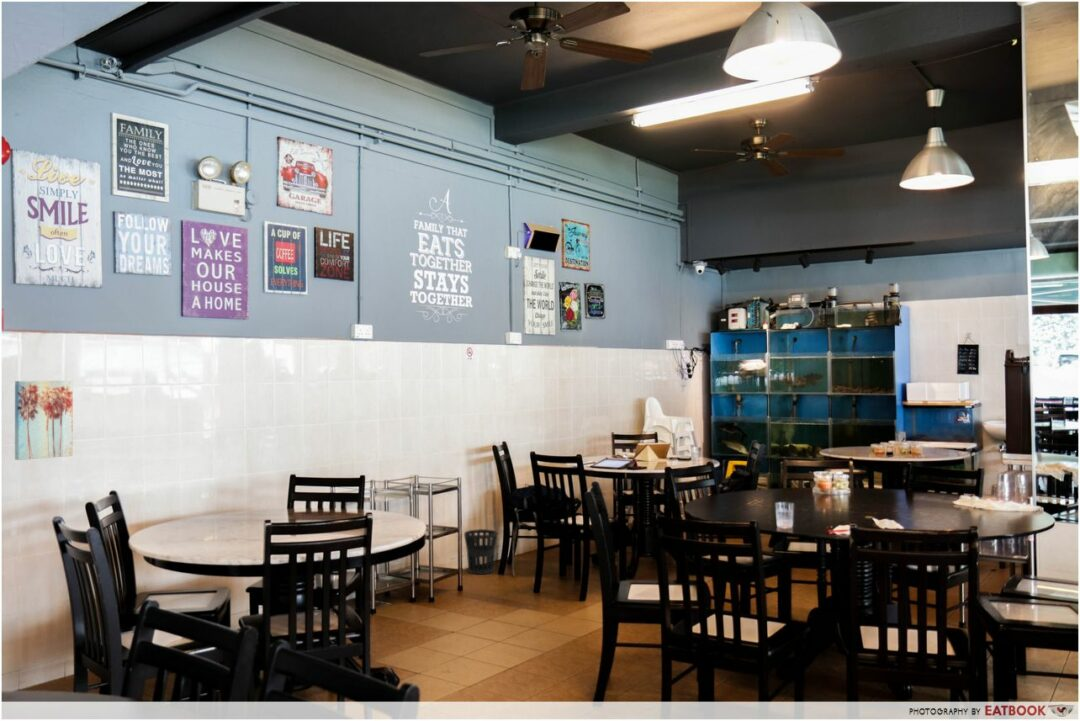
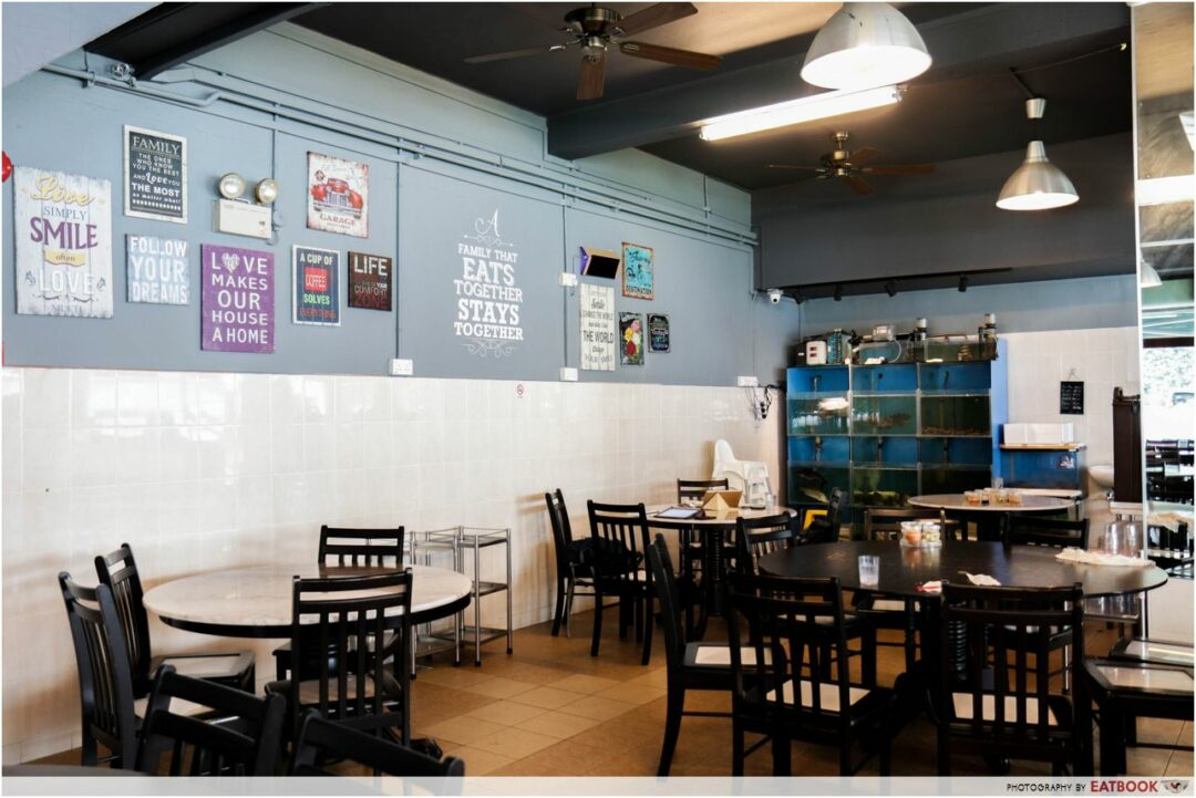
- wall art (44, 419)
- wastebasket (480, 551)
